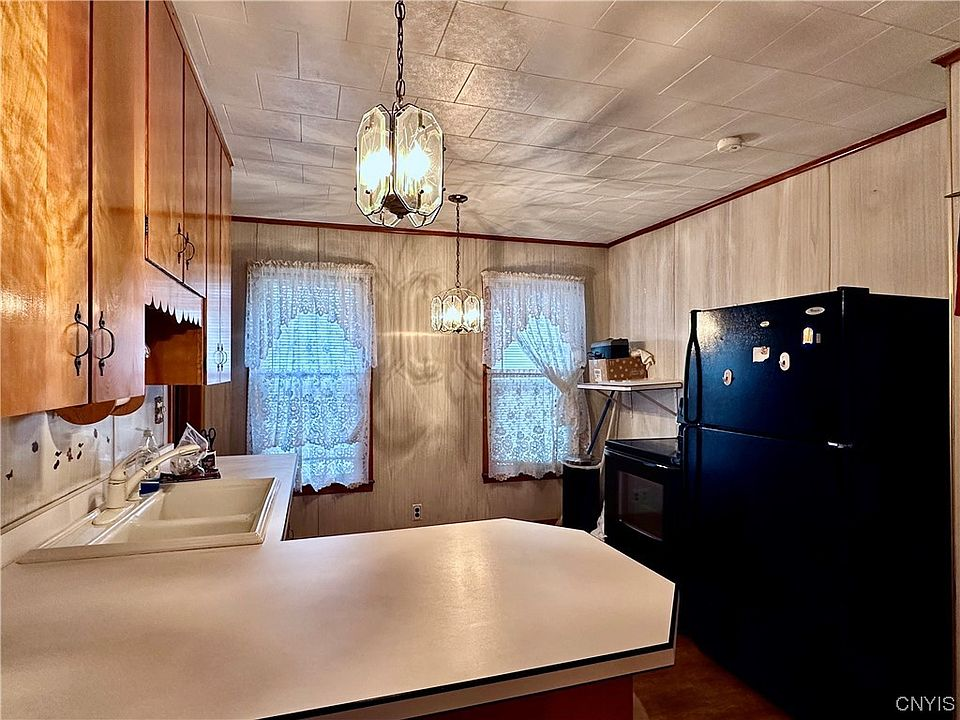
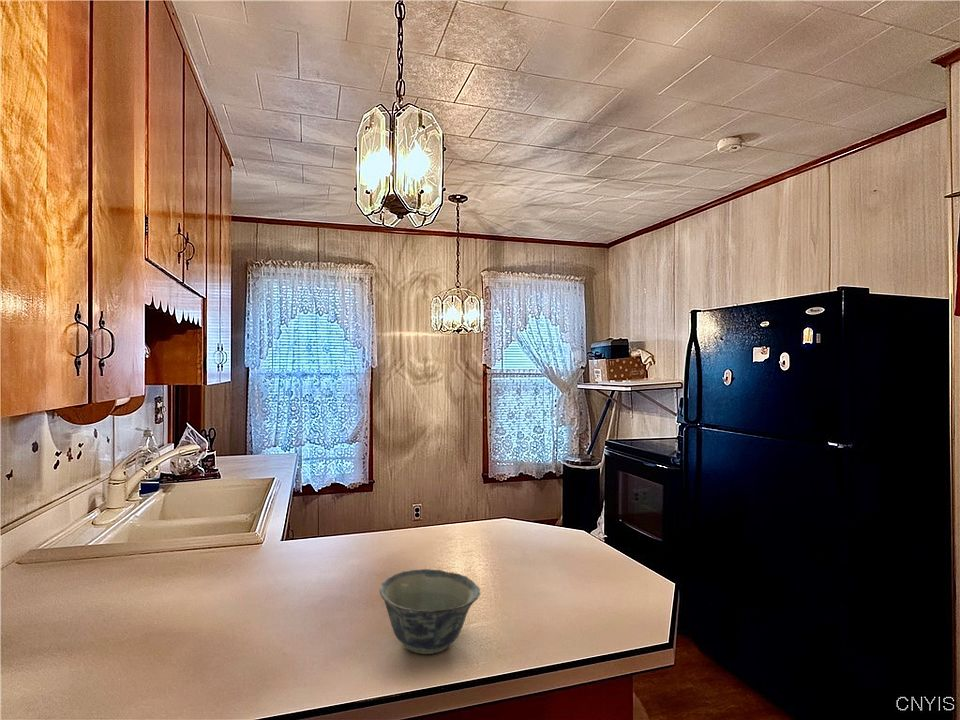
+ bowl (430, 613)
